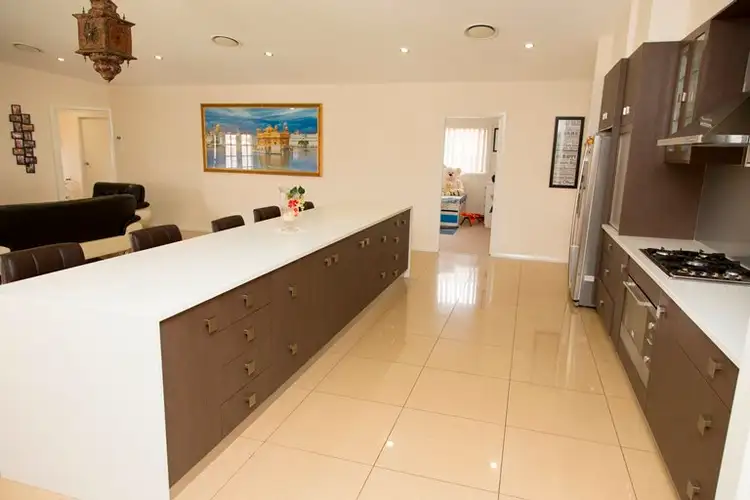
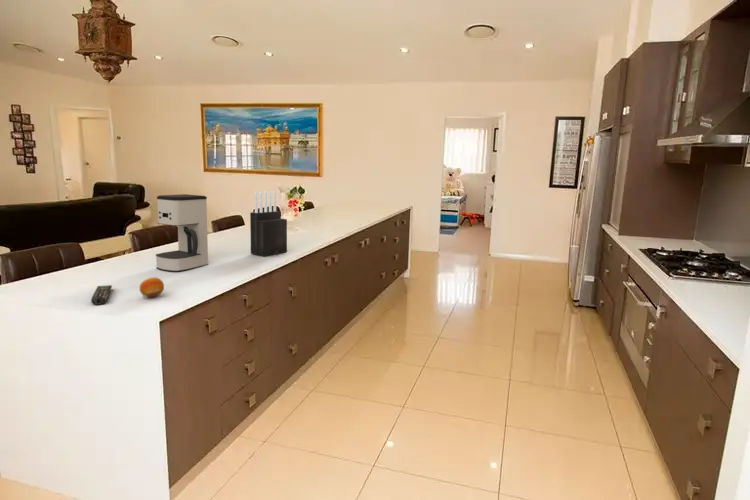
+ coffee maker (182, 232)
+ knife block (270, 222)
+ remote control (102, 293)
+ fruit (151, 287)
